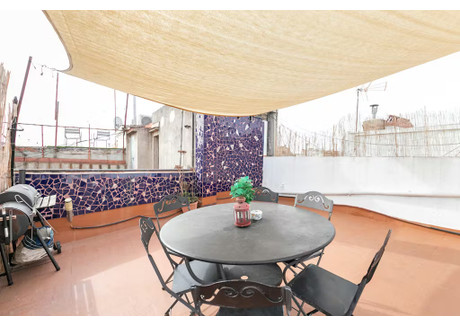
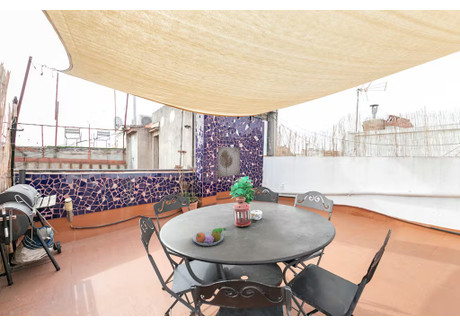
+ fruit bowl (209, 234)
+ wall art (229, 161)
